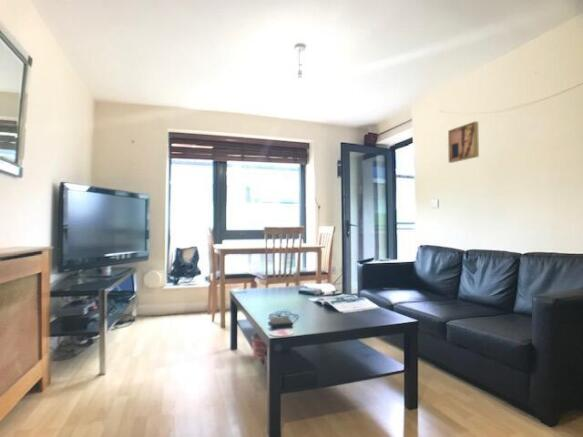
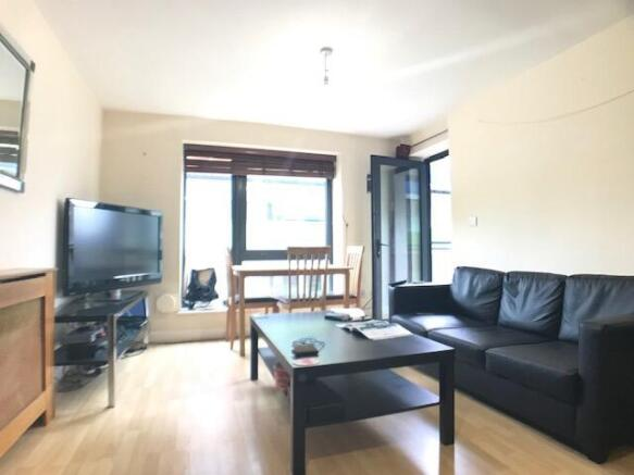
- wall art (462, 143)
